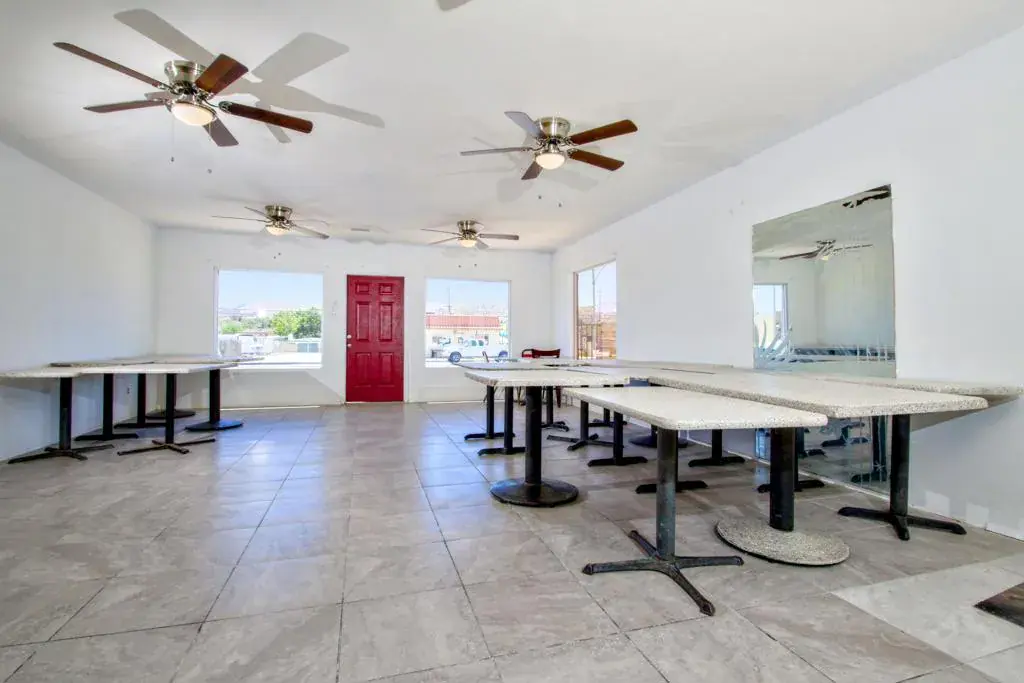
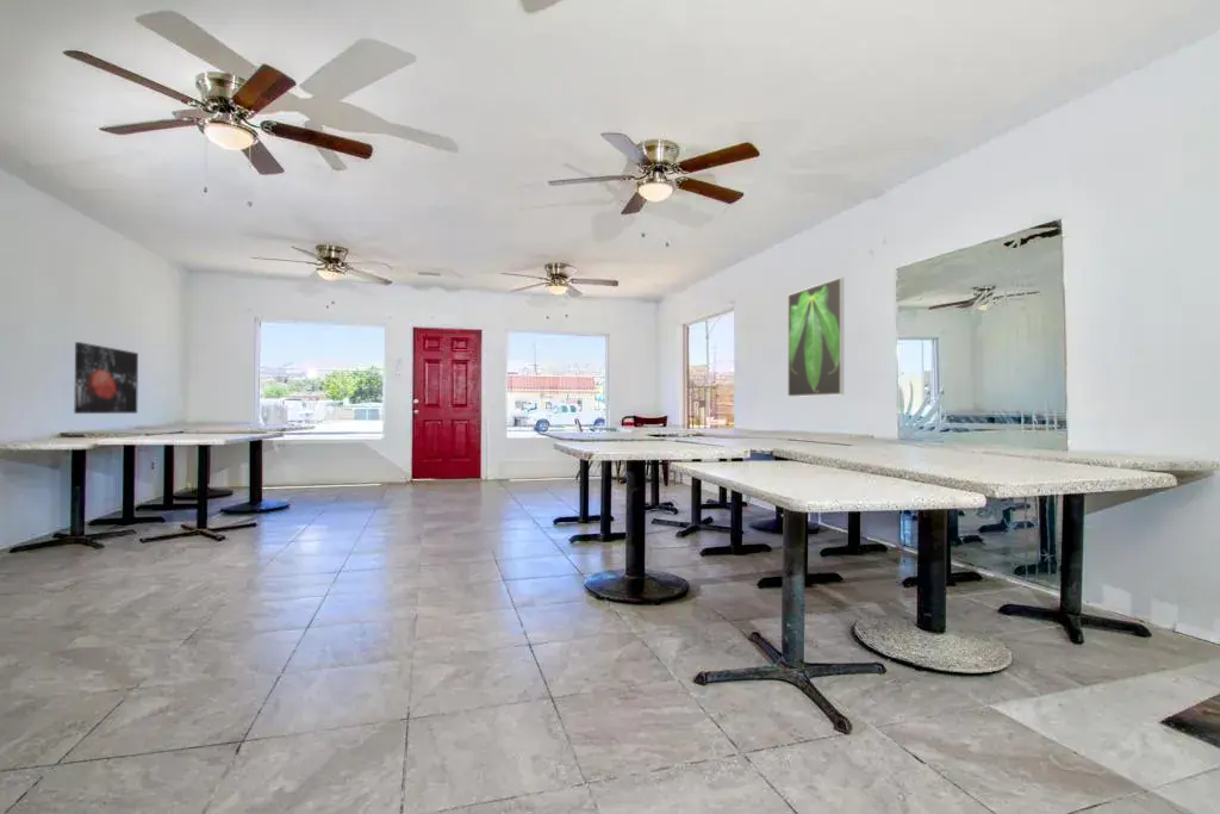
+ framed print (814, 341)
+ wall art (108, 380)
